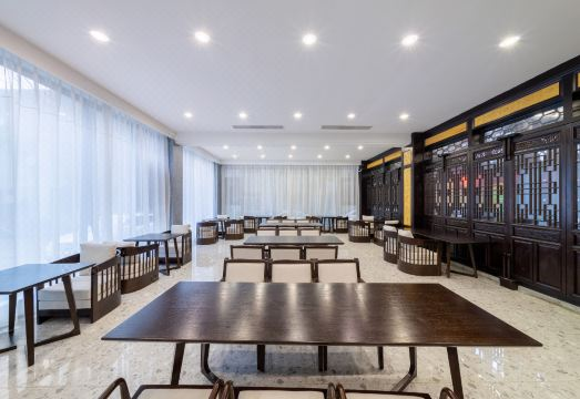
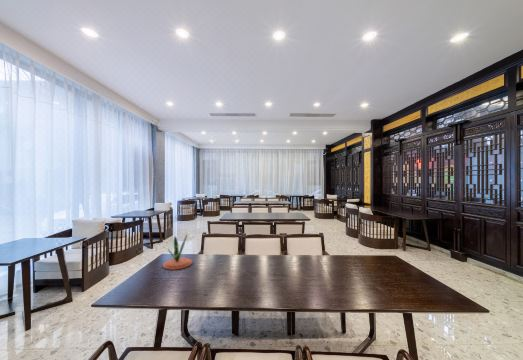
+ plant (177, 248)
